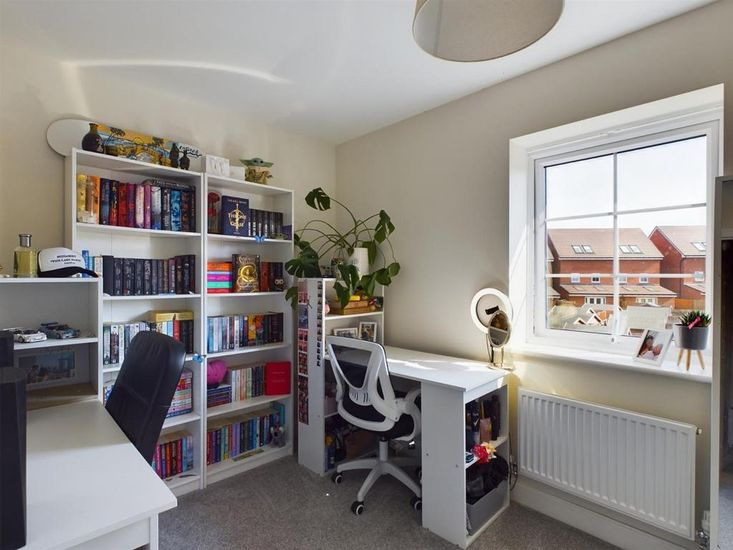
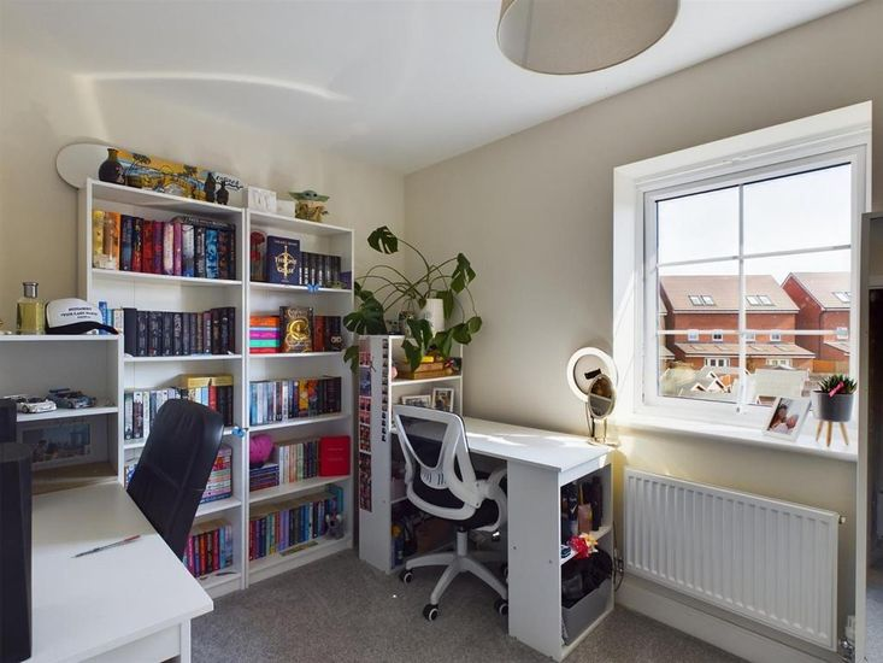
+ pen (108, 545)
